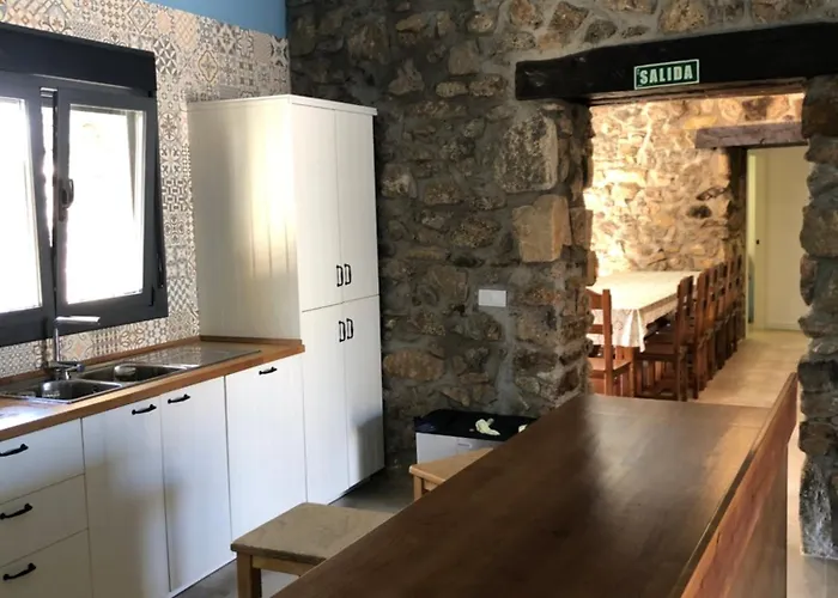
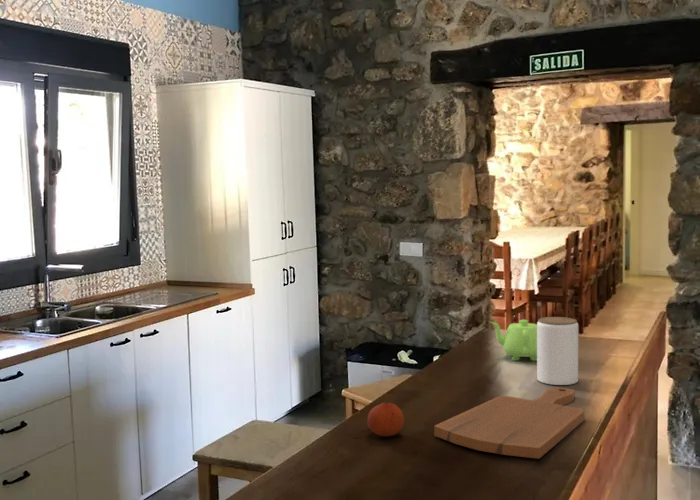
+ cutting board (519, 420)
+ jar (557, 350)
+ teapot (520, 338)
+ fruit (385, 418)
